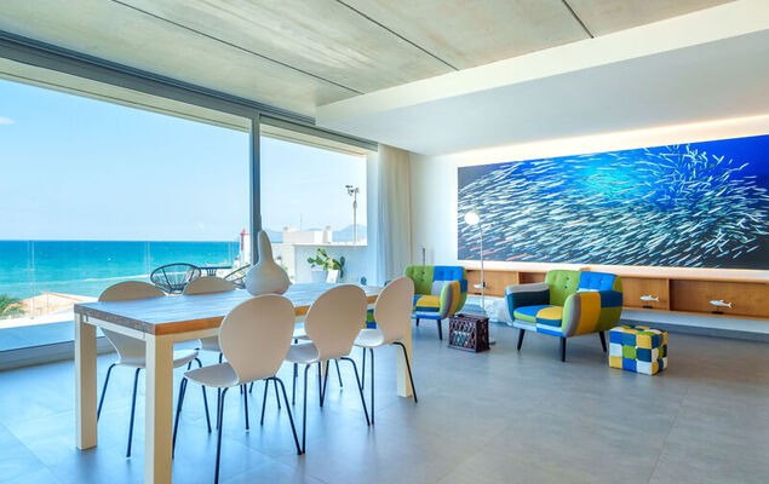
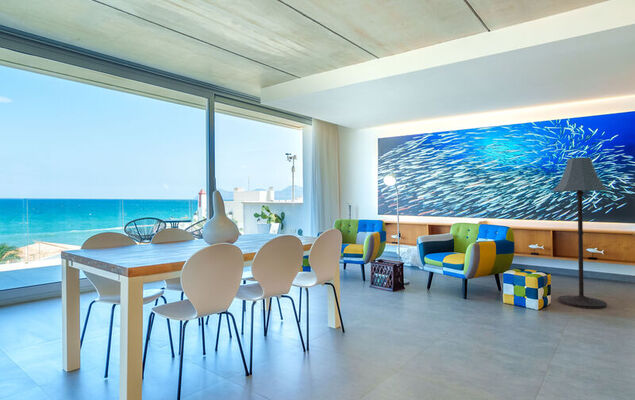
+ floor lamp (580, 230)
